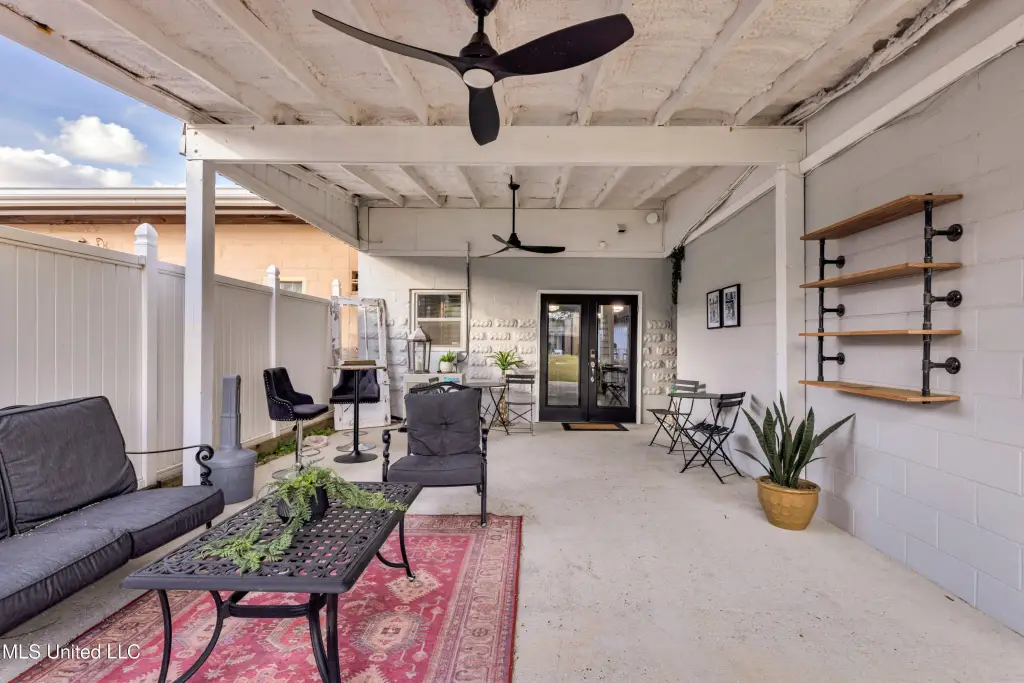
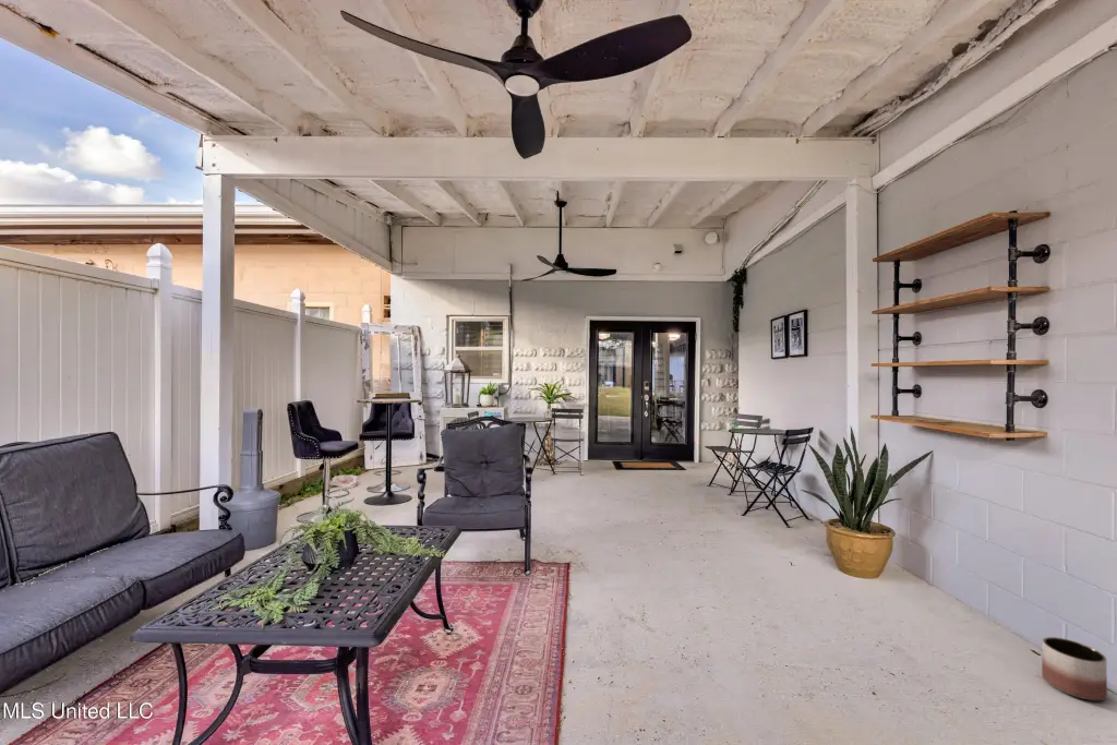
+ planter (1073, 668)
